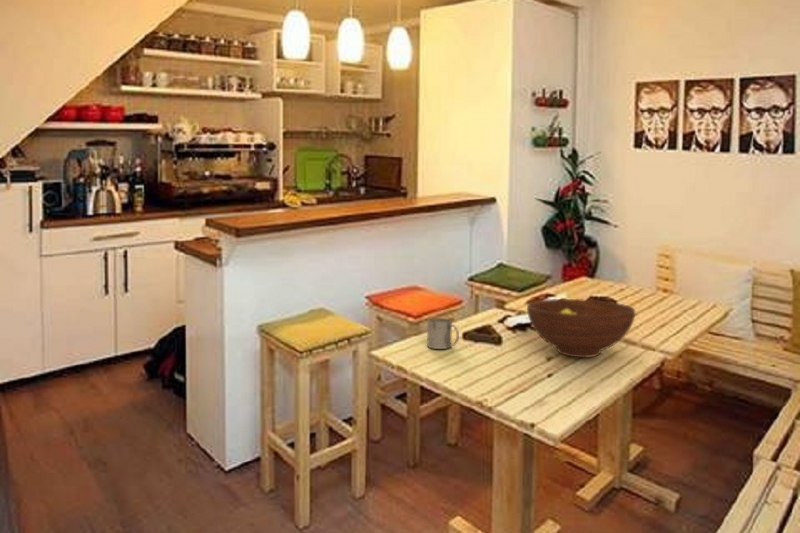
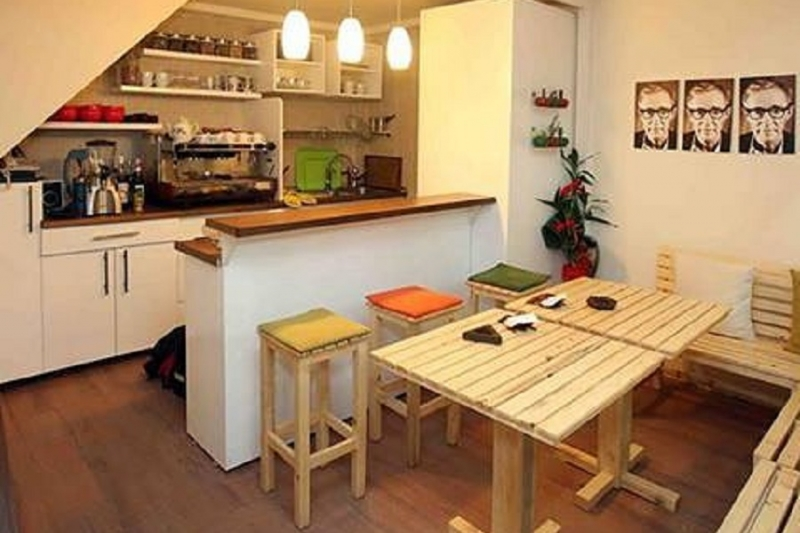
- mug (443, 334)
- fruit bowl (579, 330)
